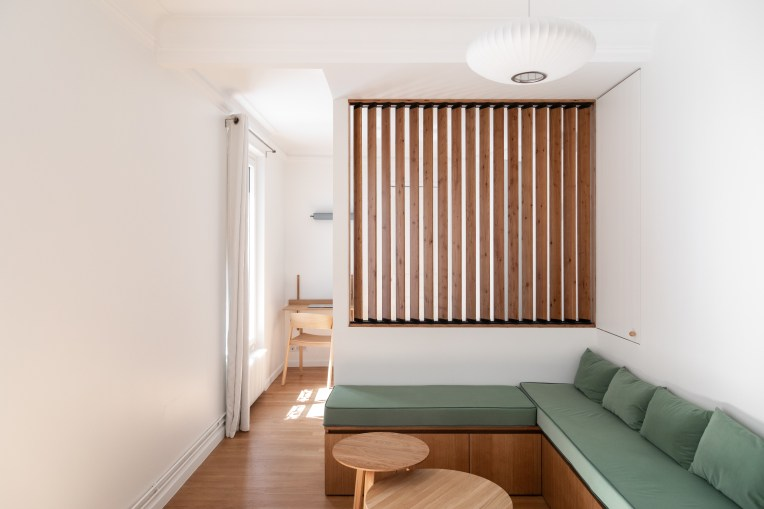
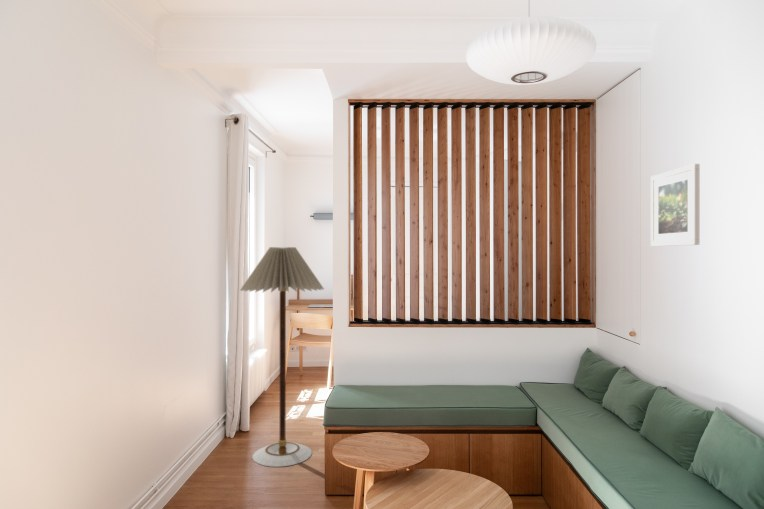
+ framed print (673, 208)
+ floor lamp (282, 350)
